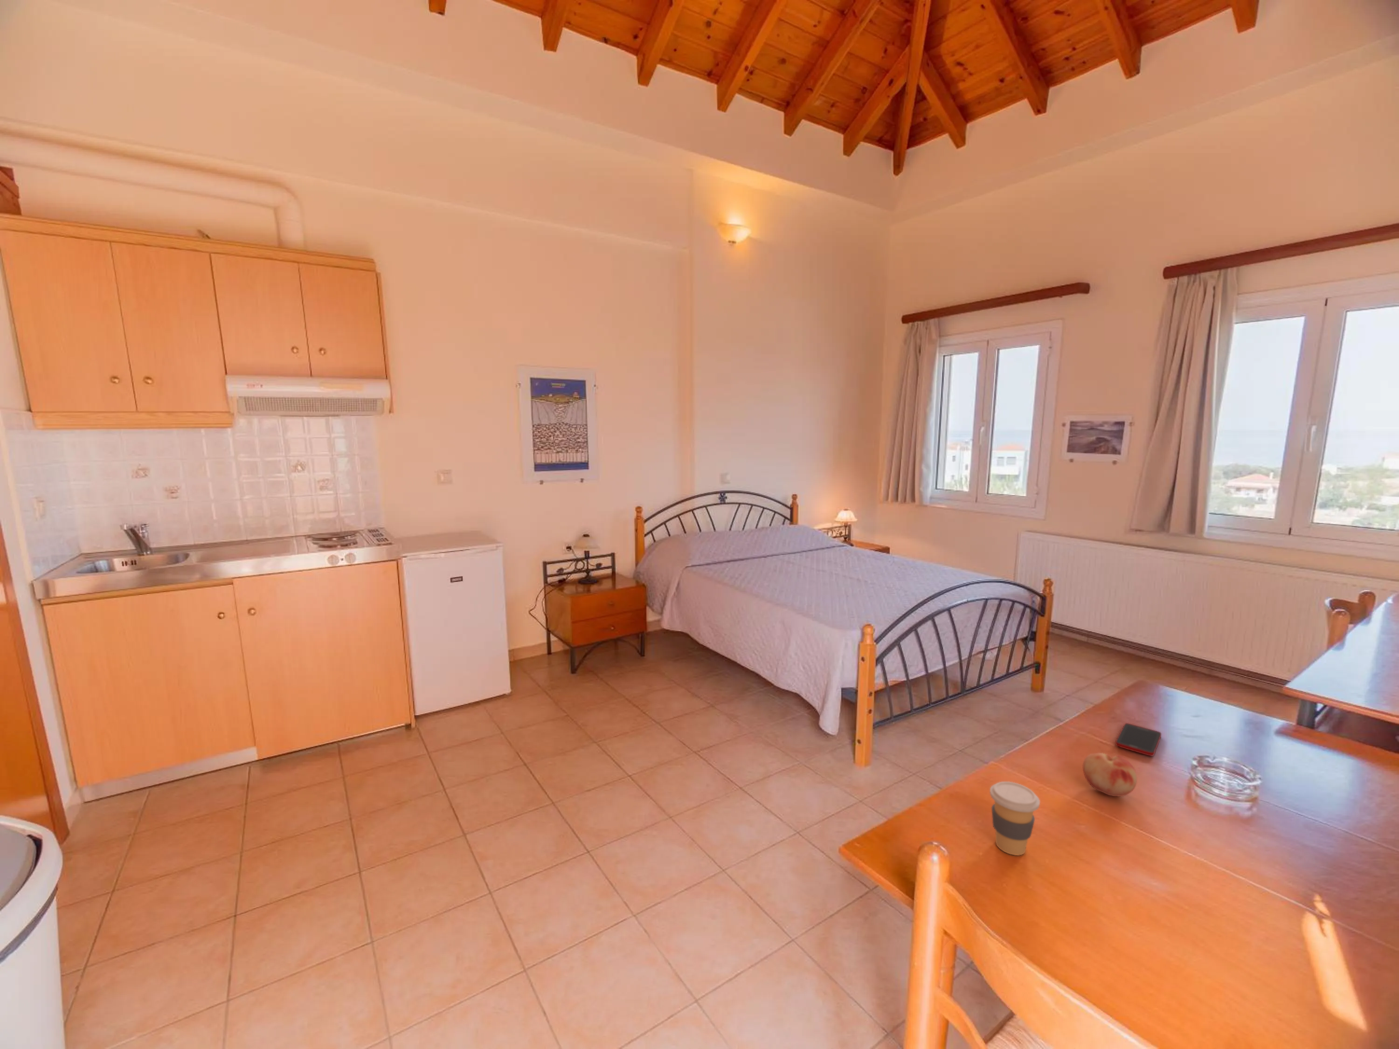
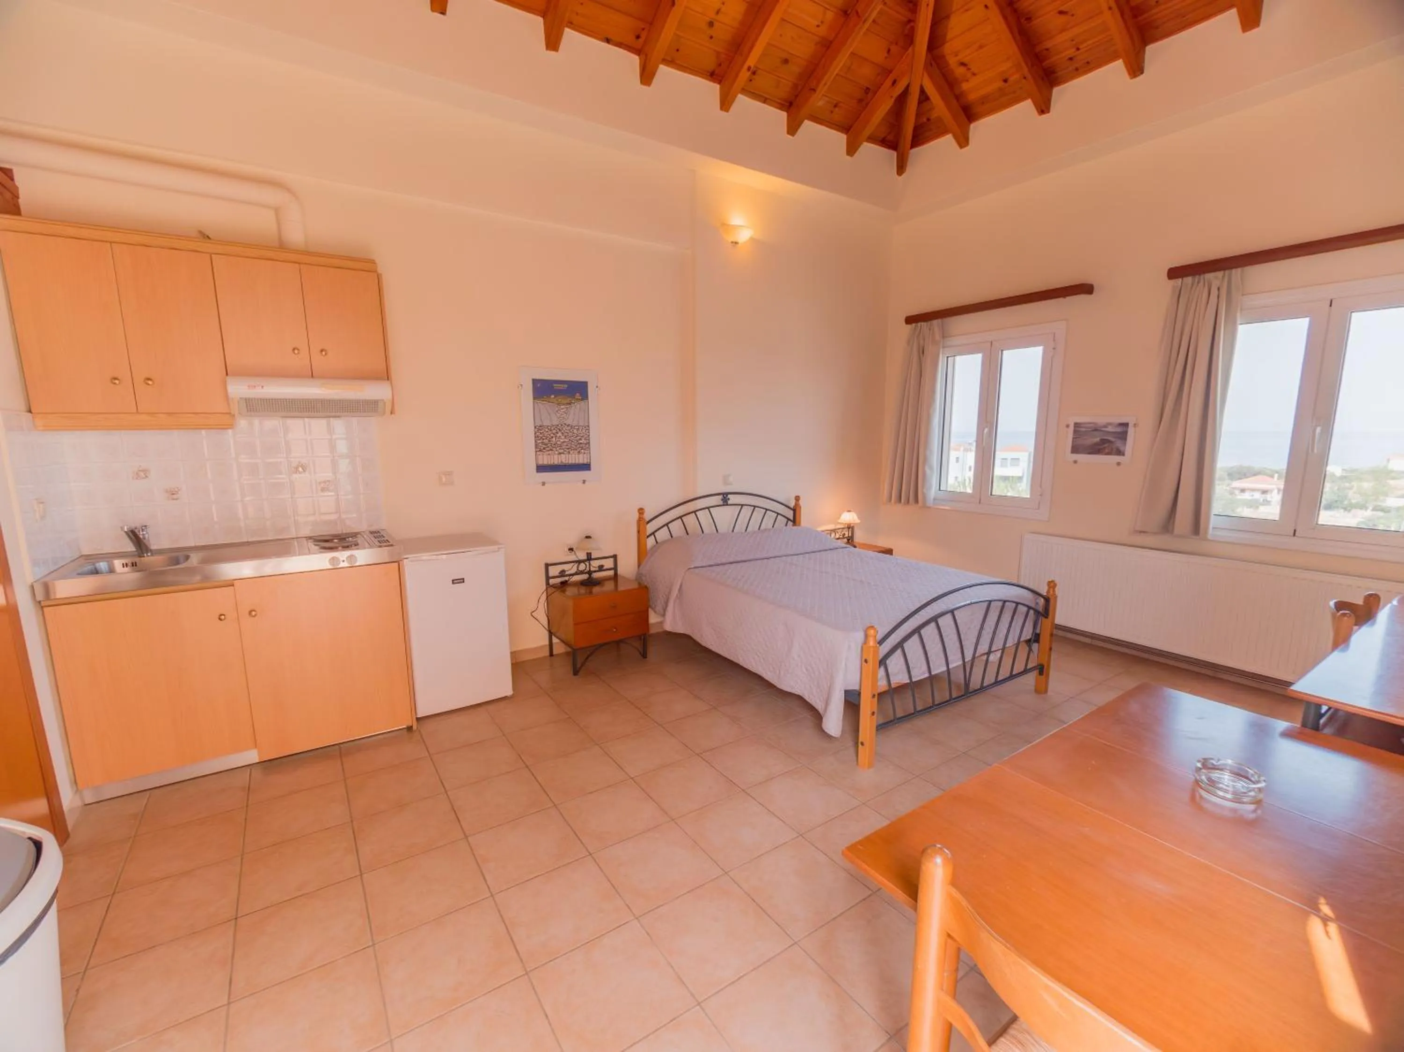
- fruit (1109, 774)
- coffee cup (1012, 819)
- cell phone (1138, 739)
